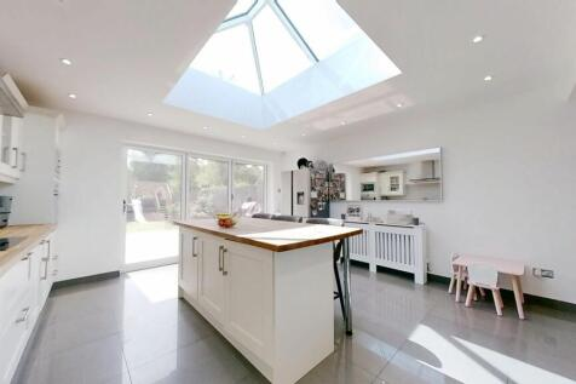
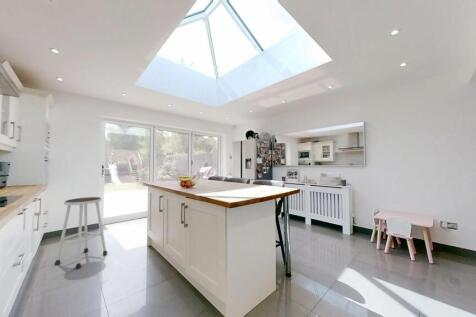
+ stool (81, 229)
